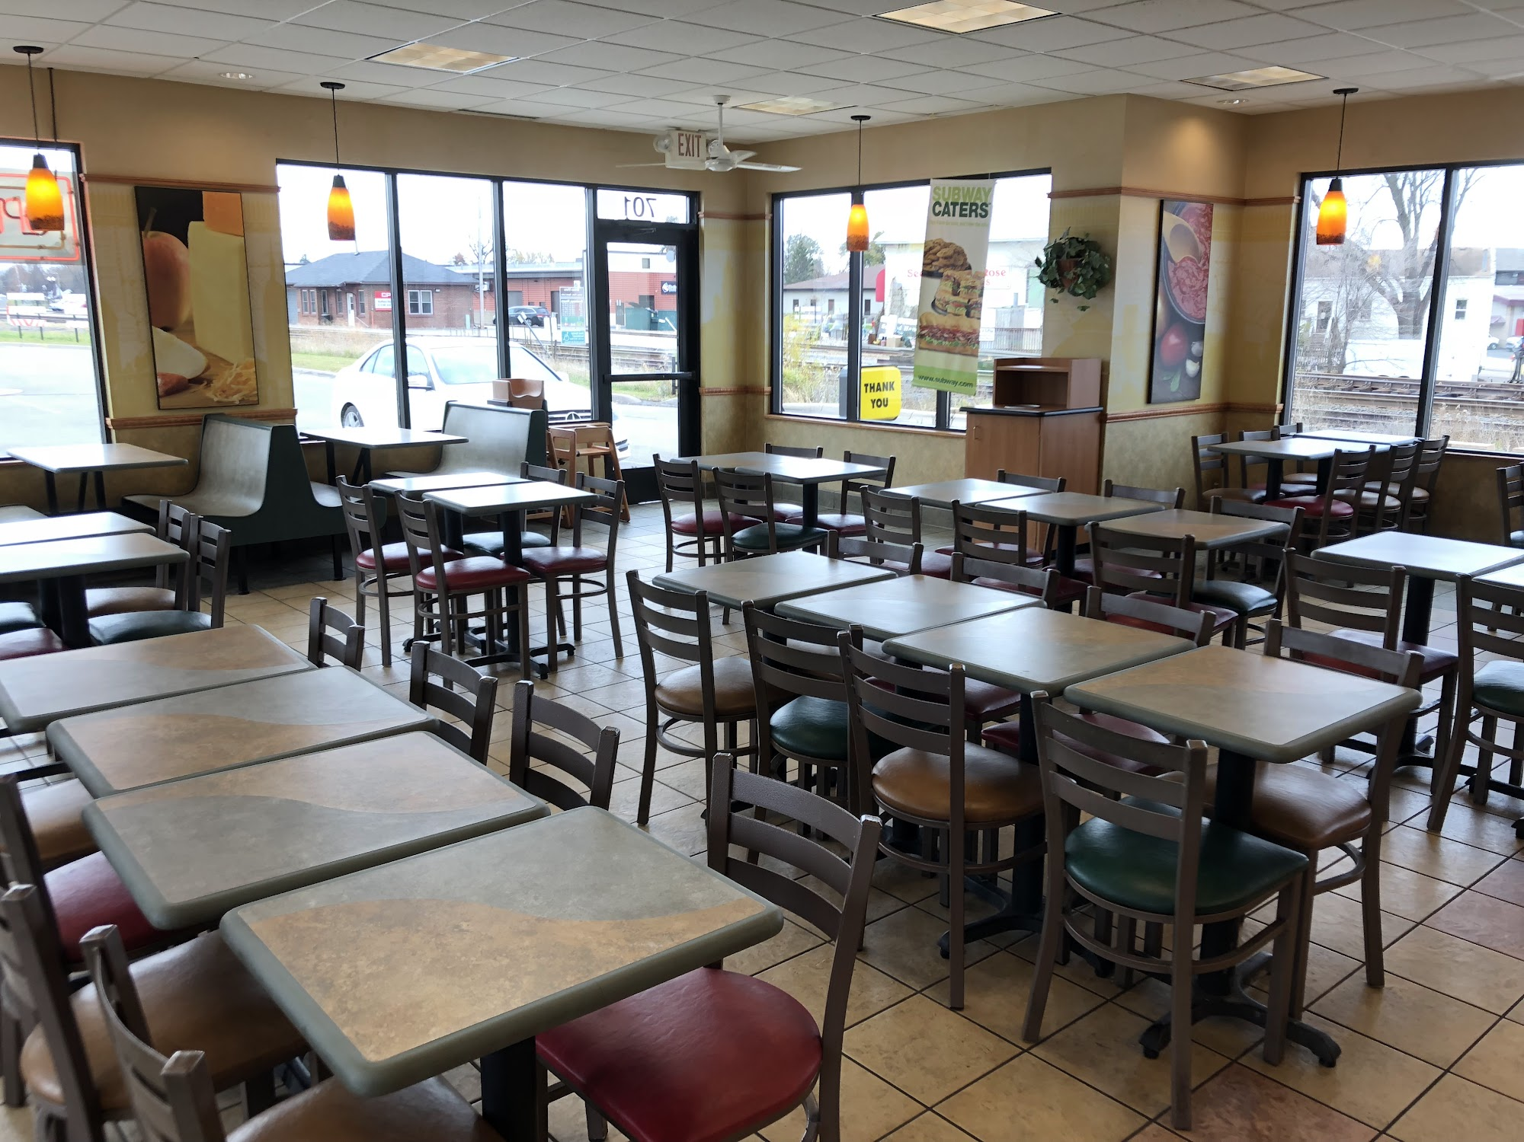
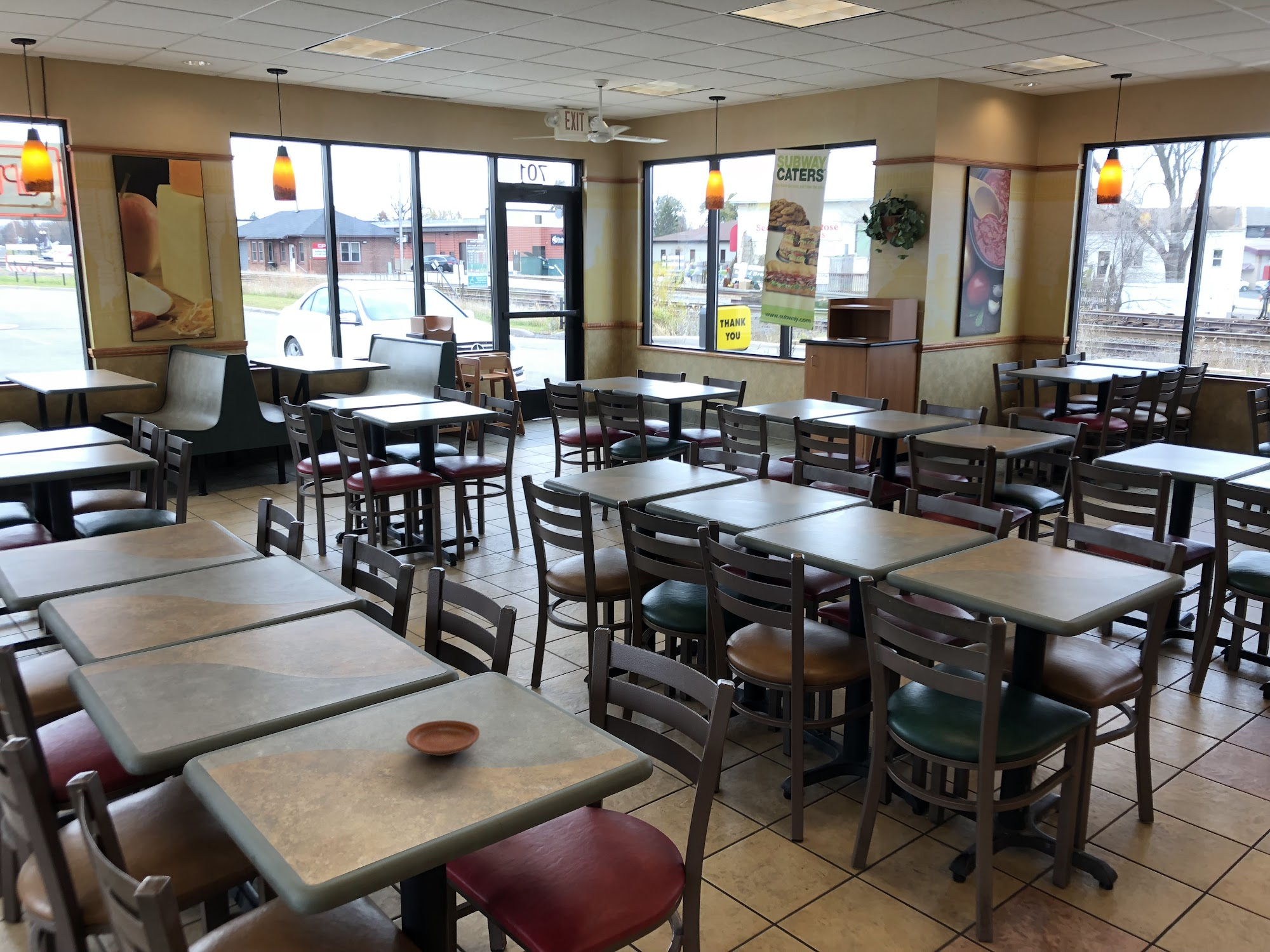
+ plate (443, 742)
